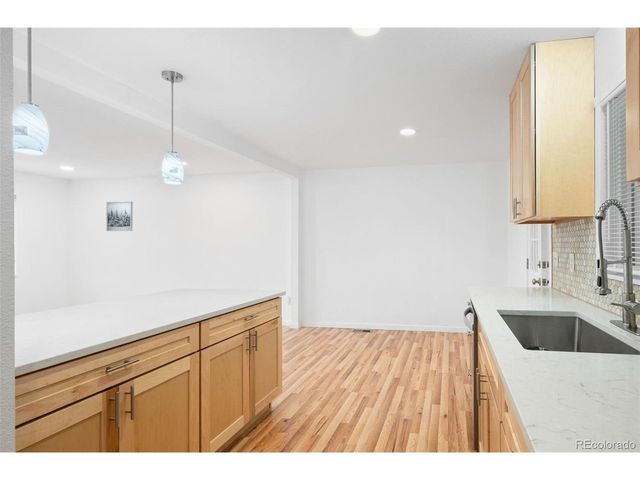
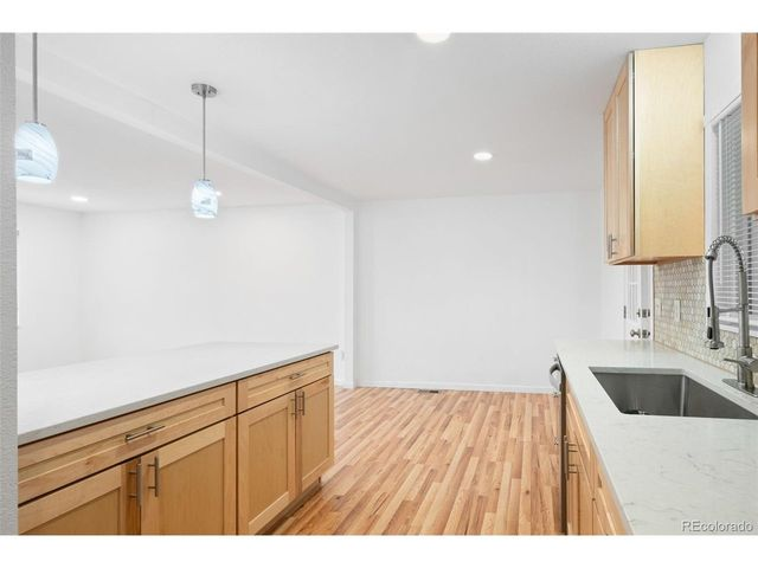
- wall art (119, 216)
